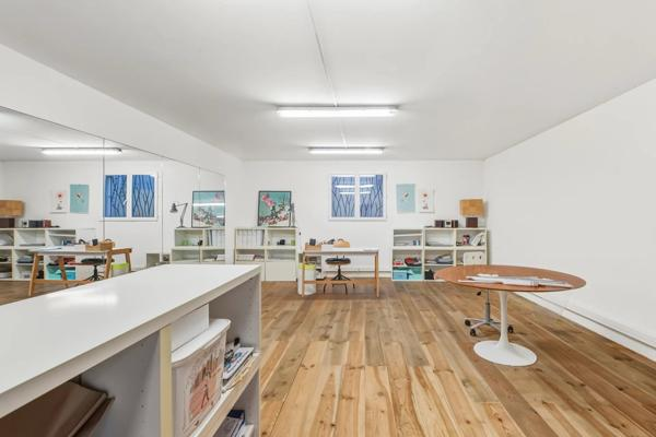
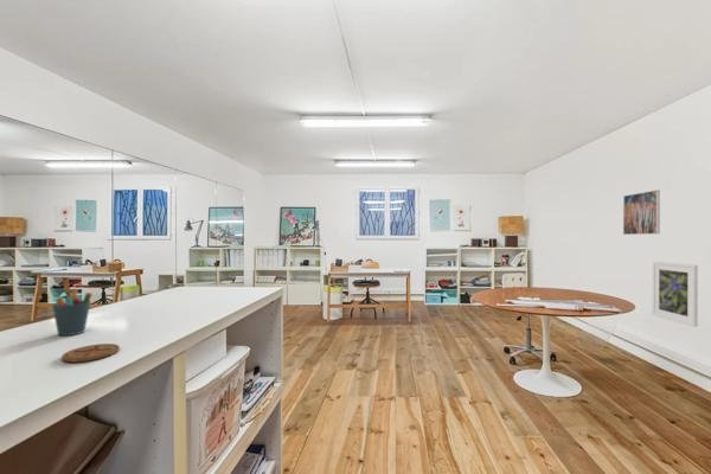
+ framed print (673, 292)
+ pen holder (71, 309)
+ coaster (91, 352)
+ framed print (640, 213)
